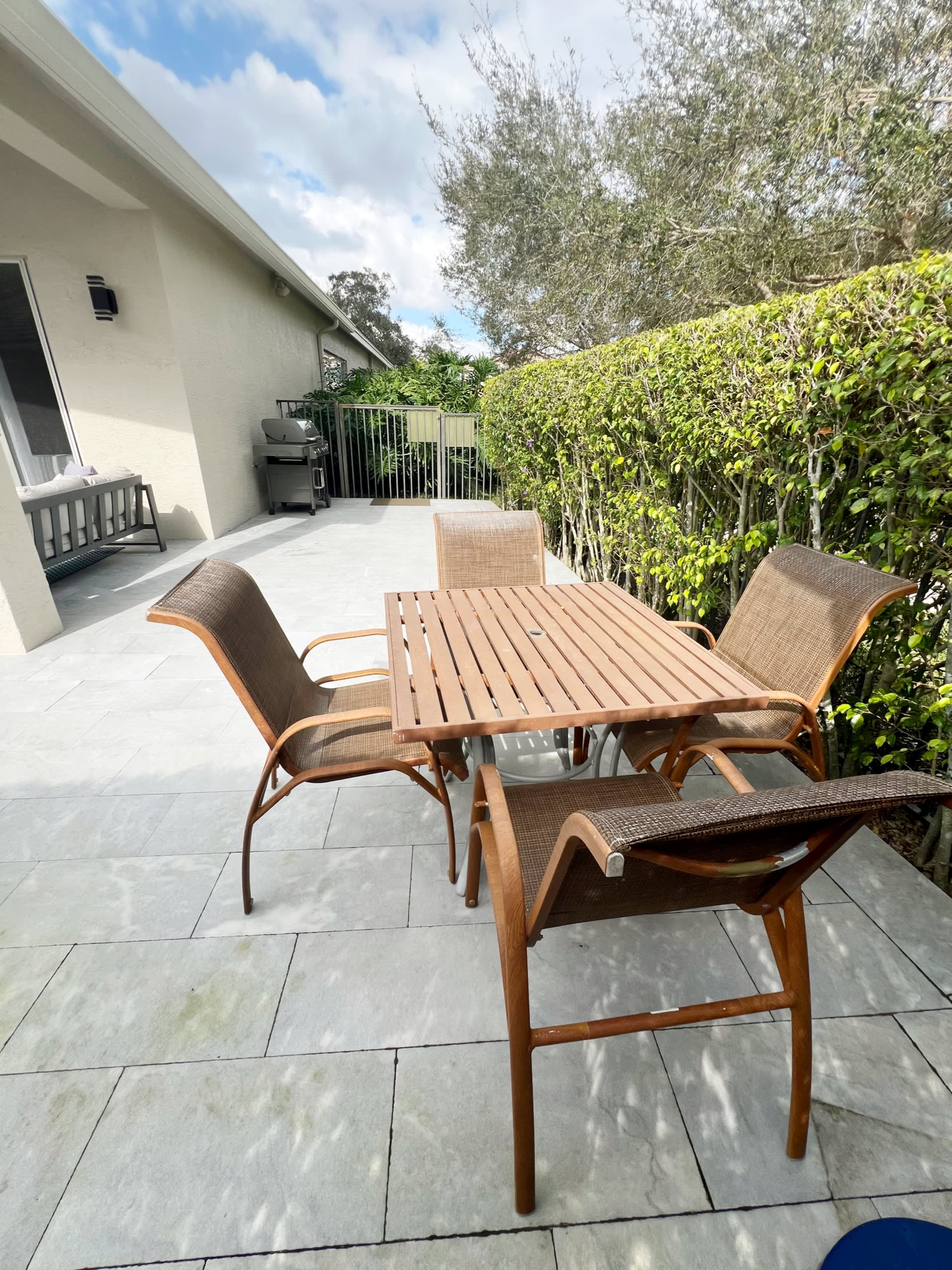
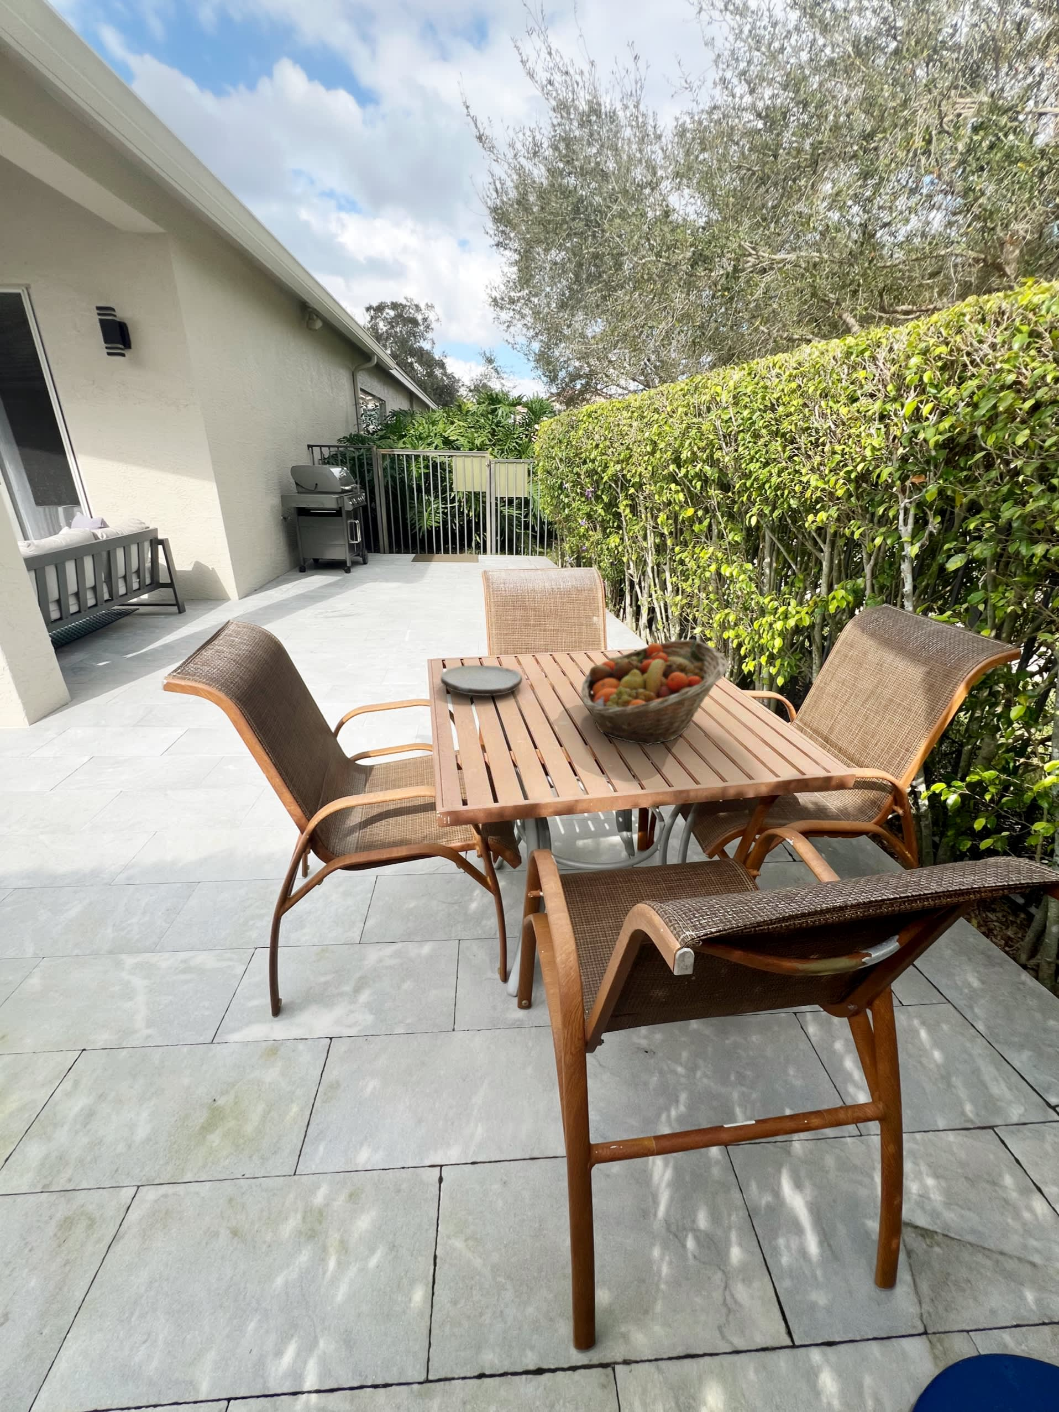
+ fruit basket (650, 686)
+ plate (482, 679)
